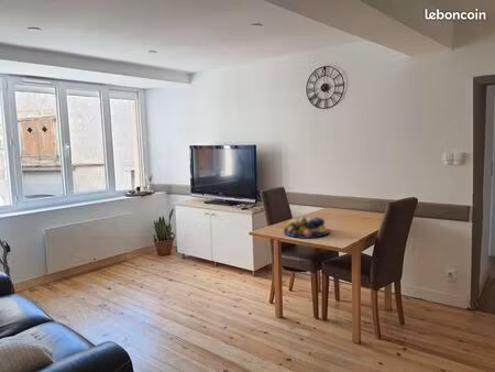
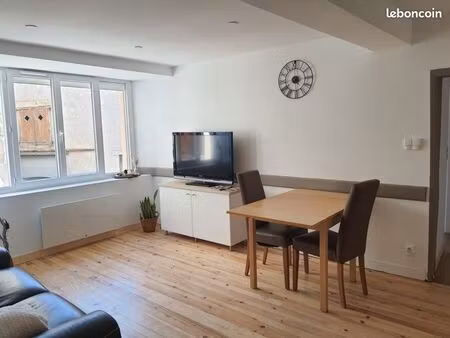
- fruit bowl (306, 225)
